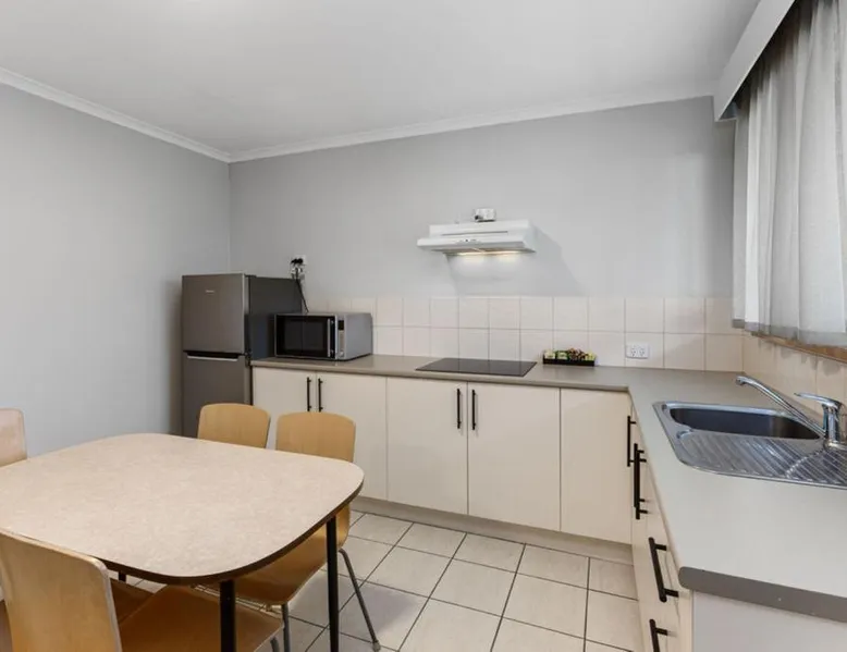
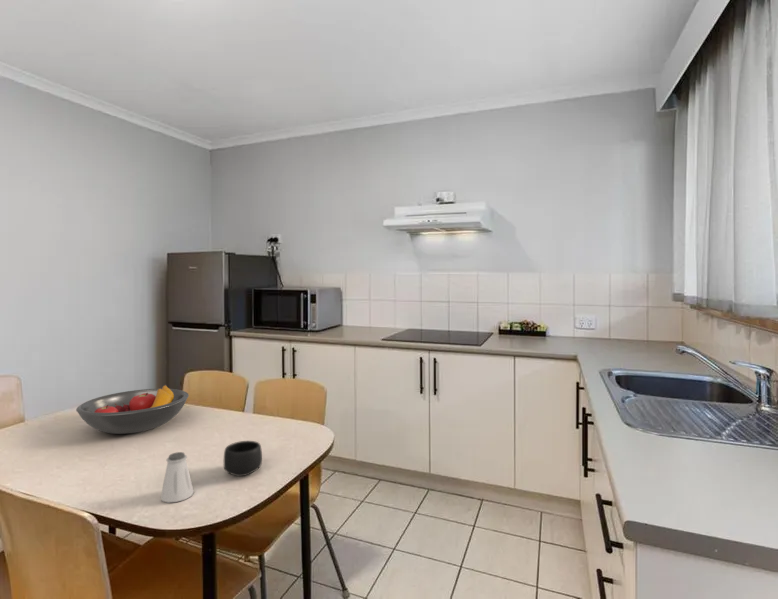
+ fruit bowl (136, 409)
+ saltshaker (177, 474)
+ mug (245, 457)
